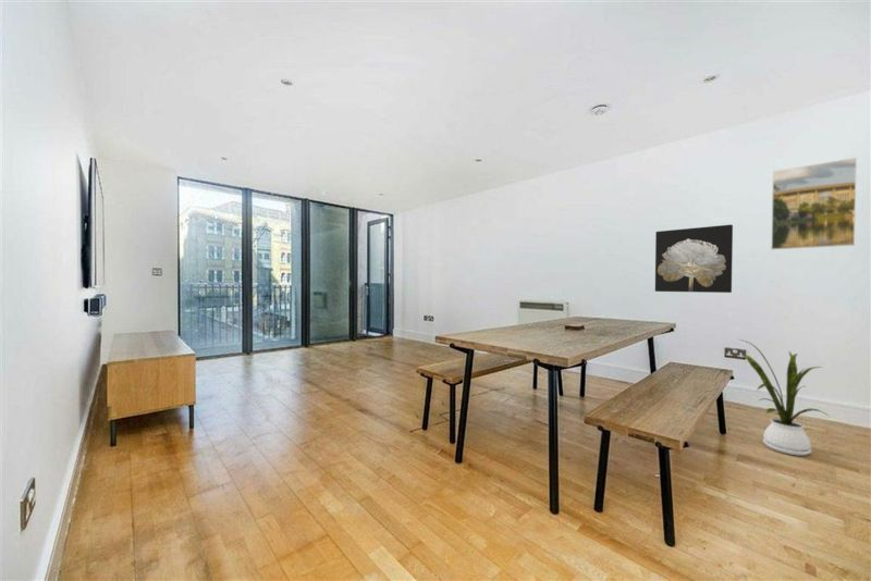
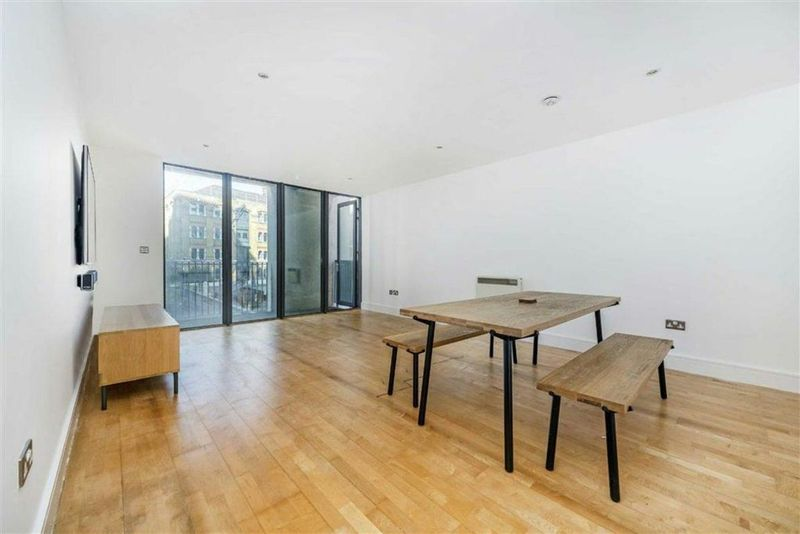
- house plant (781, 394)
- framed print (811, 206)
- wall art (691, 260)
